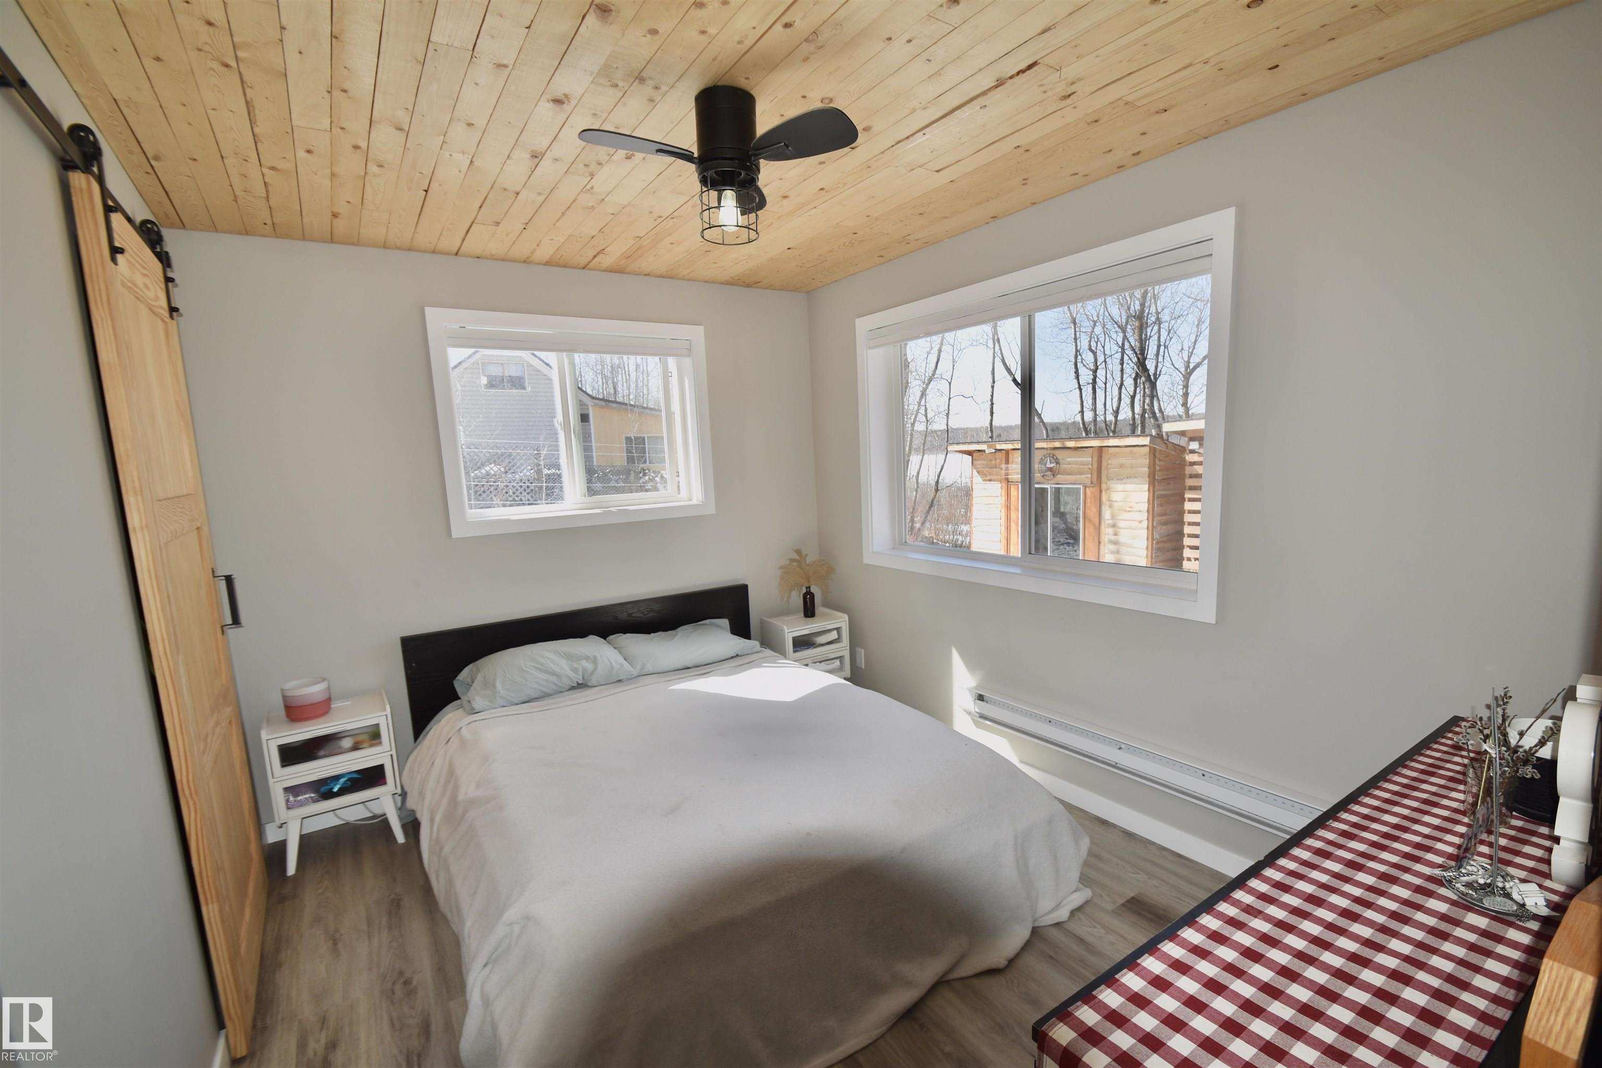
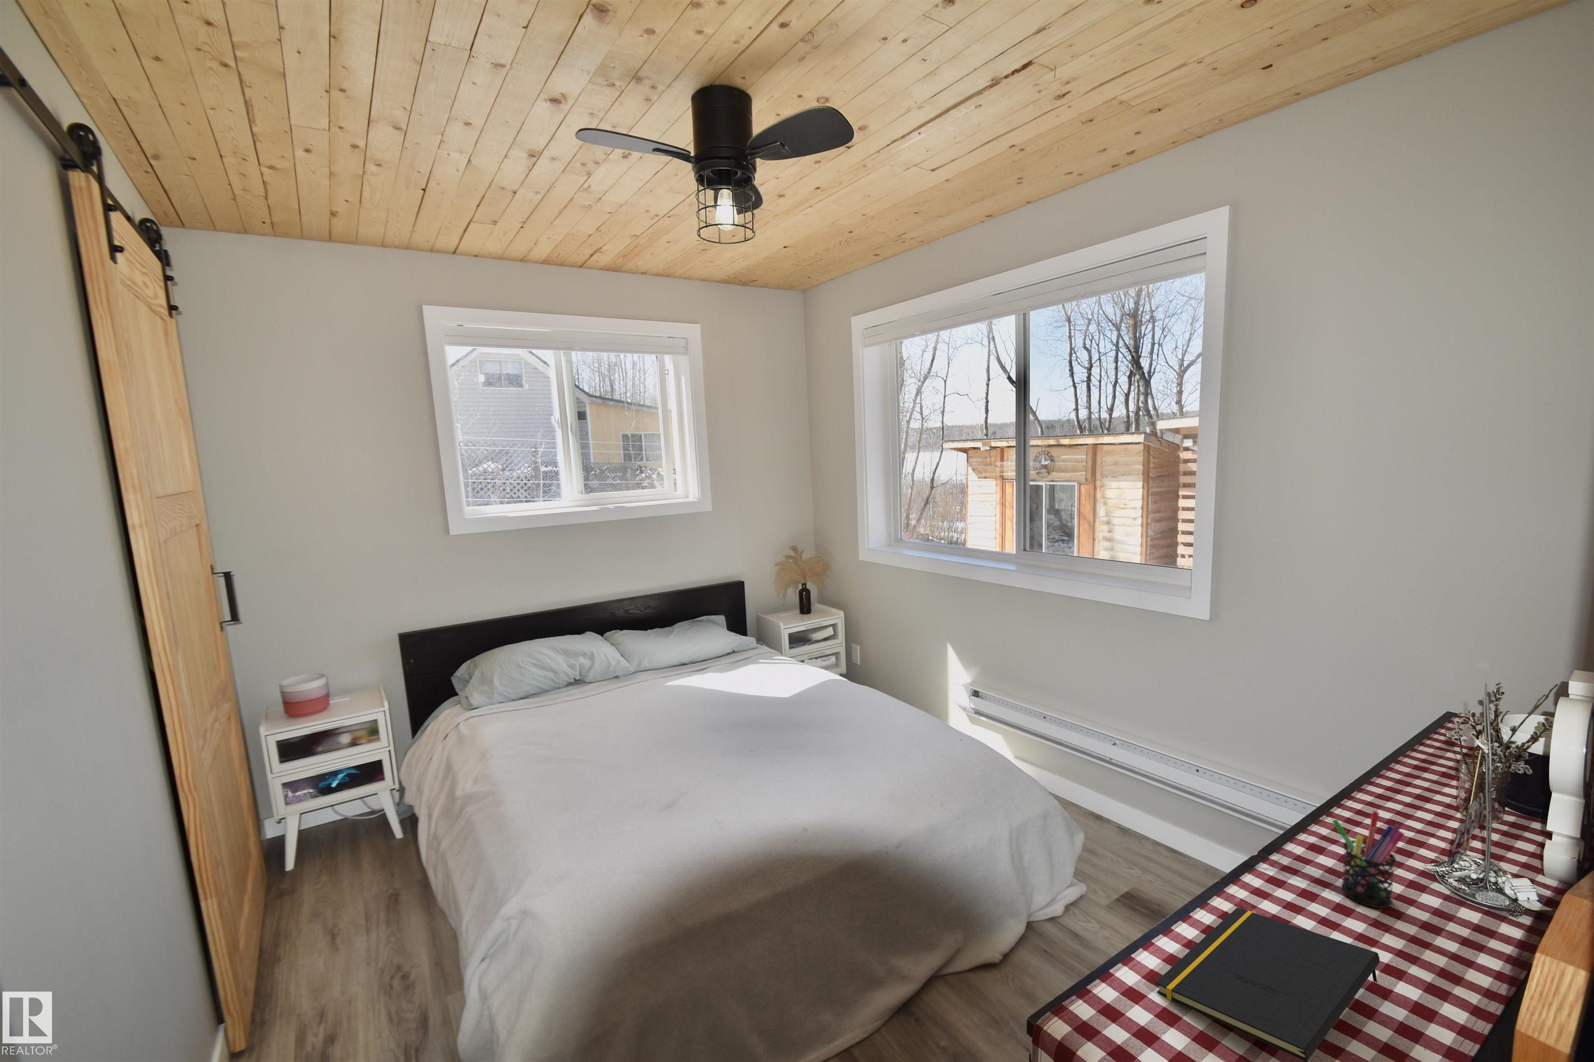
+ notepad (1267, 973)
+ pen holder (1364, 855)
